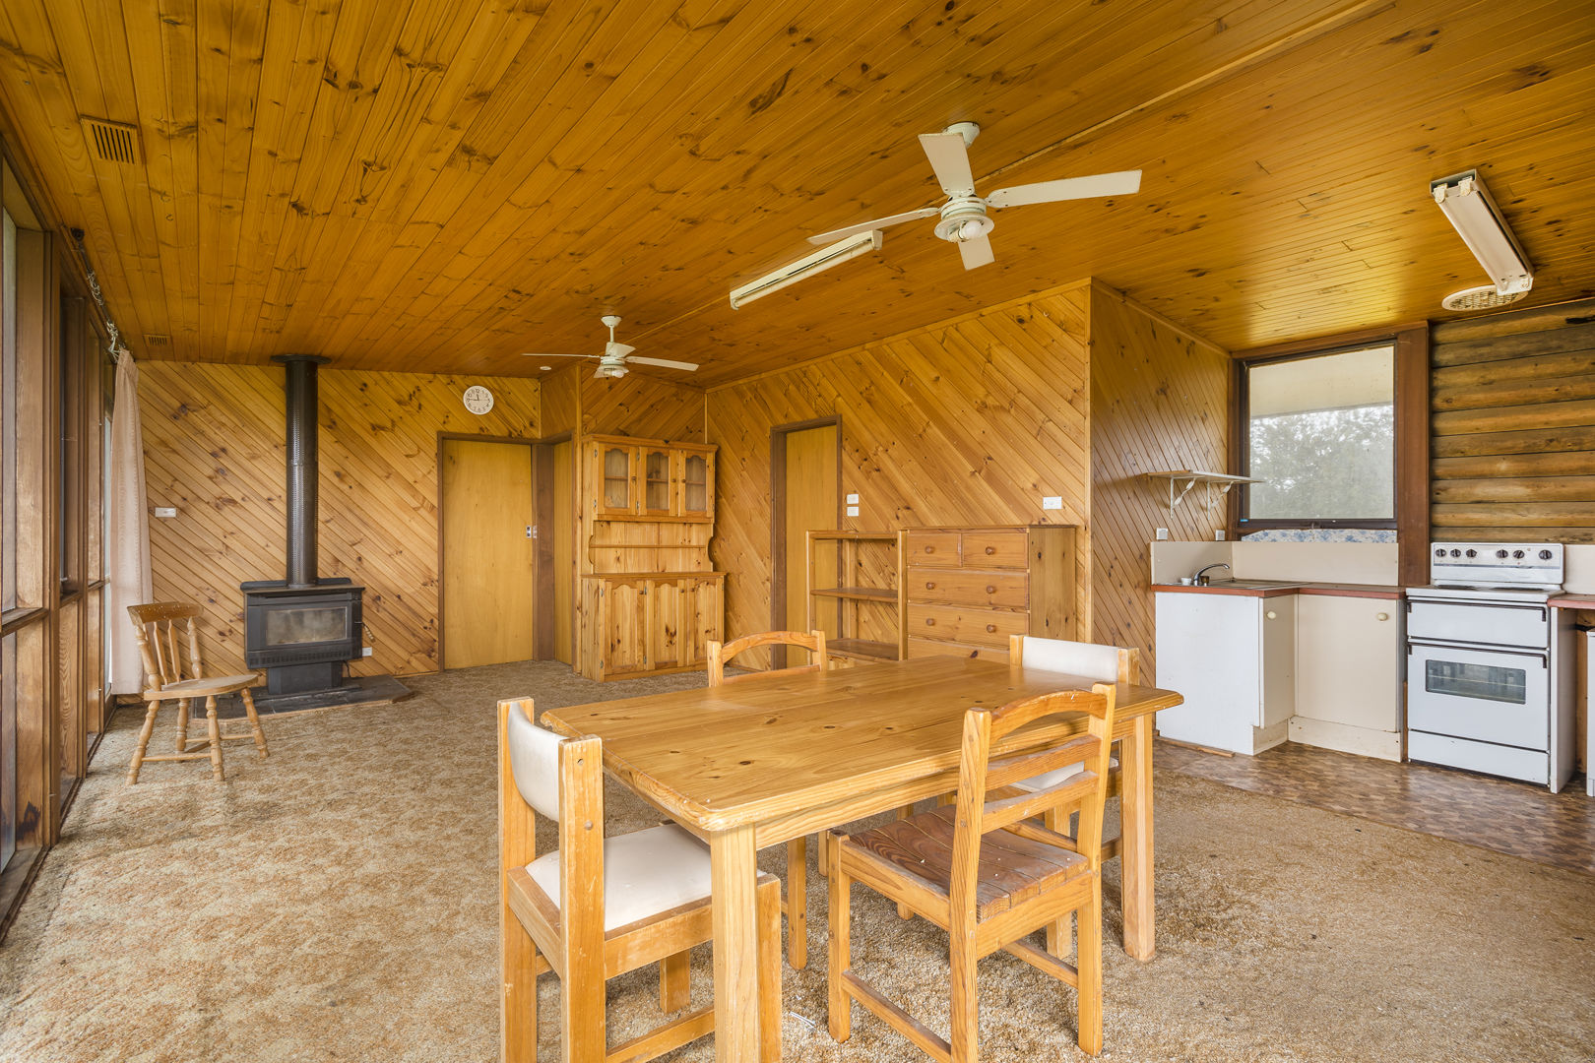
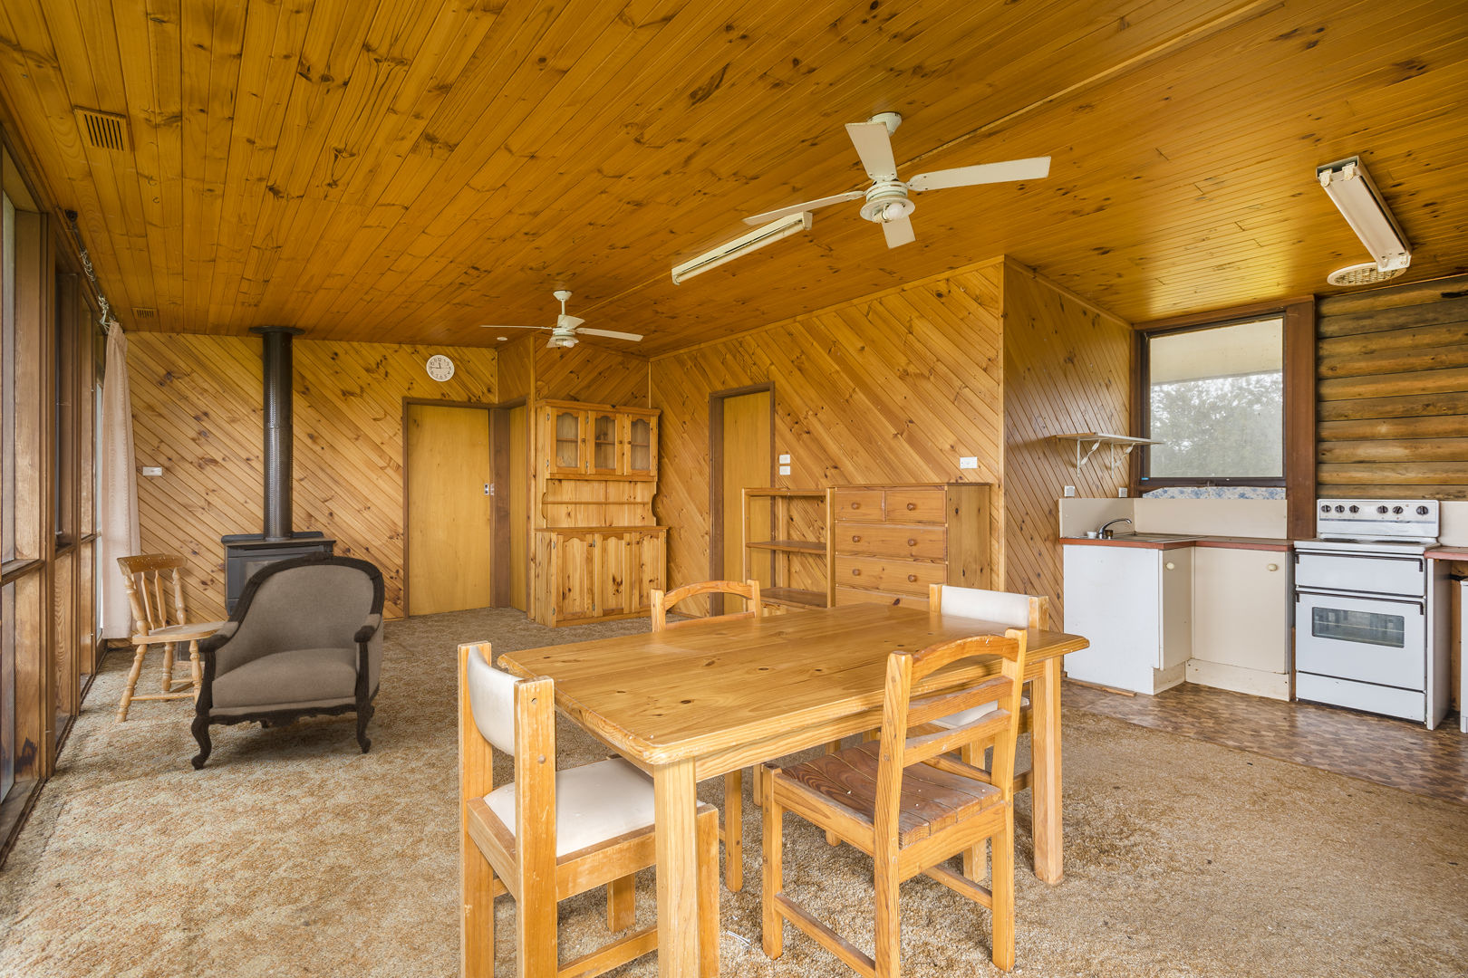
+ armchair (297, 648)
